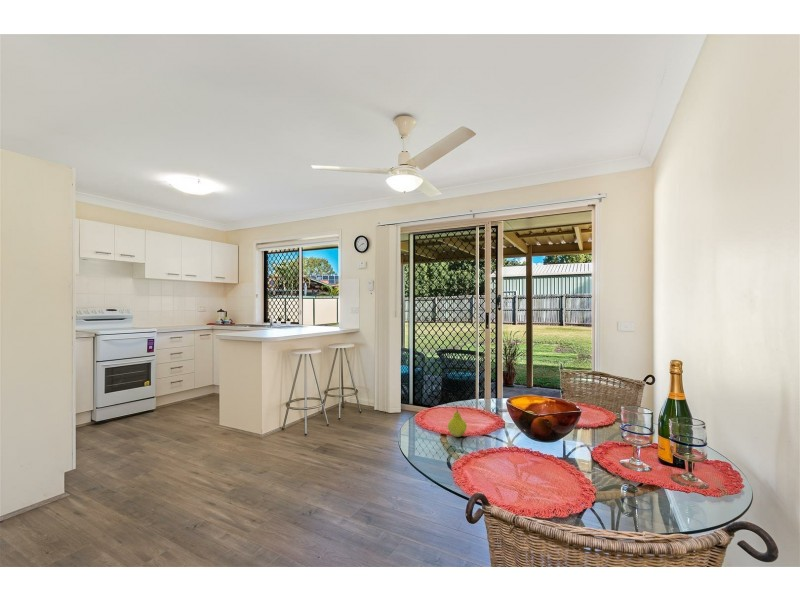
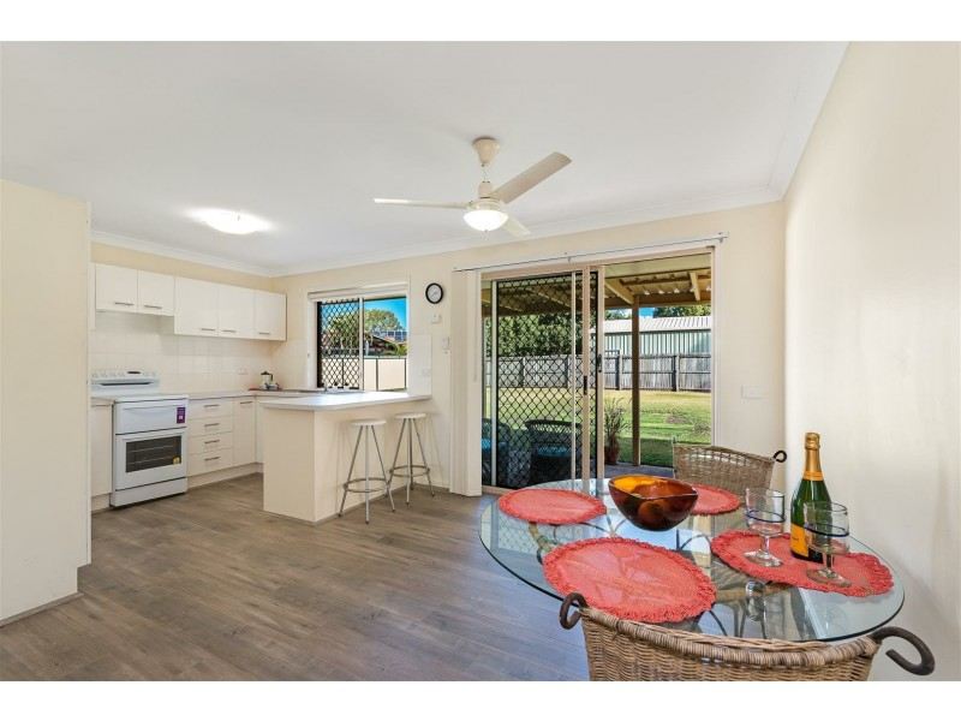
- fruit (457, 419)
